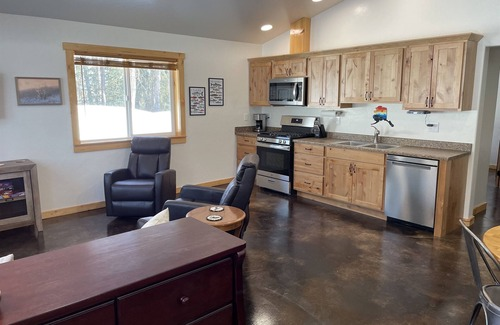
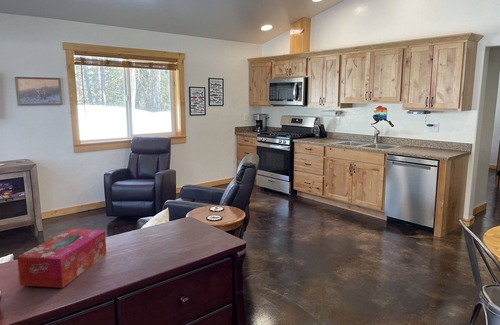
+ tissue box (66, 255)
